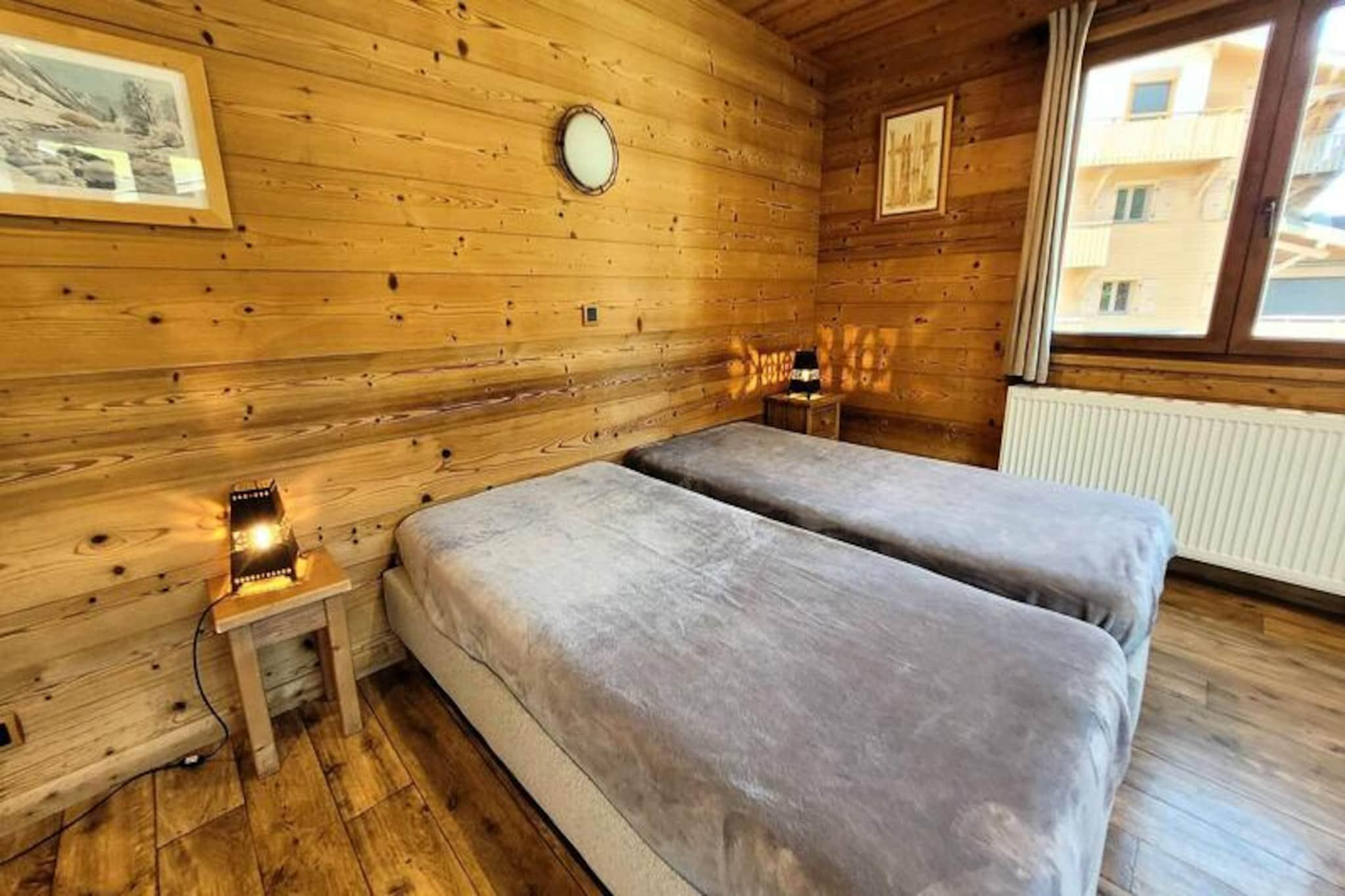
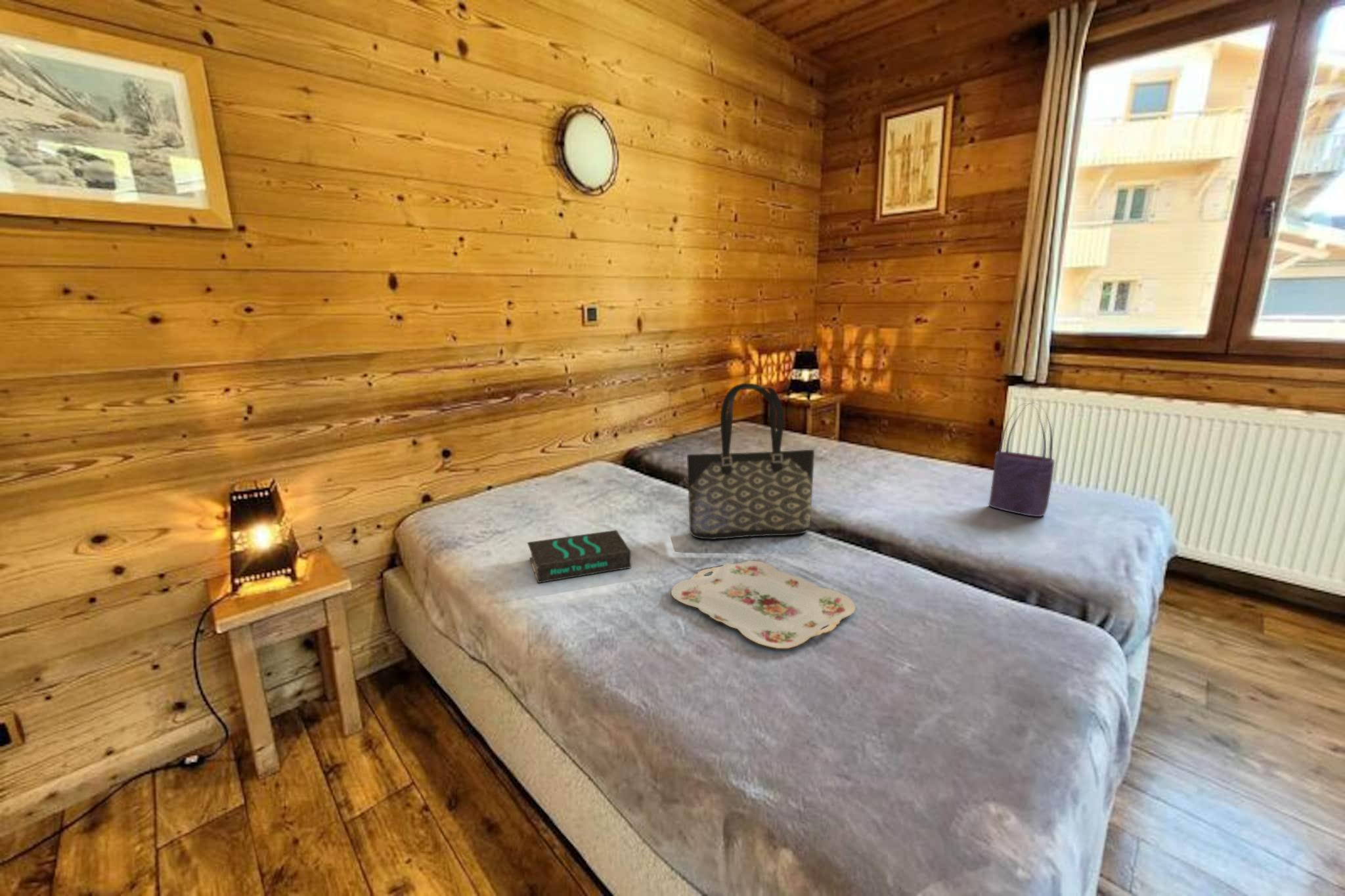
+ tote bag (751, 460)
+ tote bag (1023, 458)
+ book (579, 555)
+ serving tray (760, 599)
